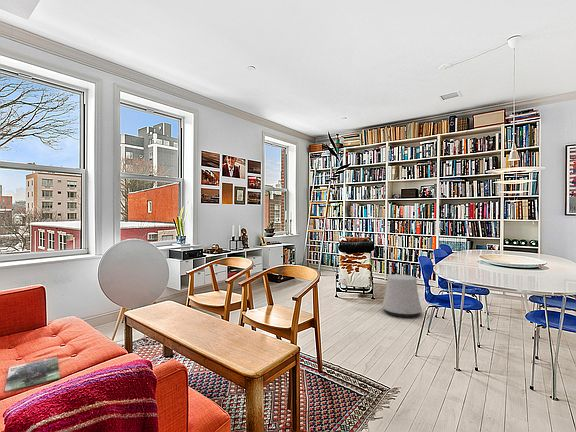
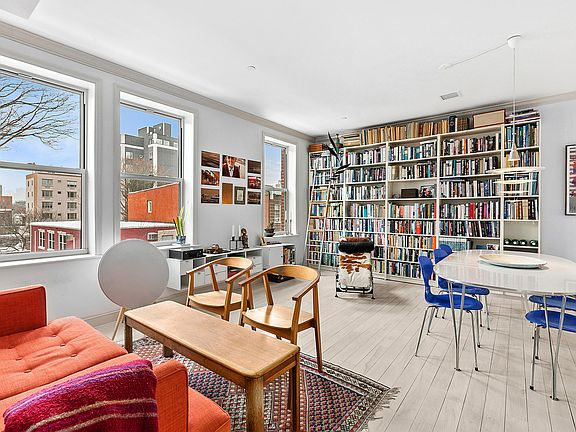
- magazine (33, 372)
- stool (401, 294)
